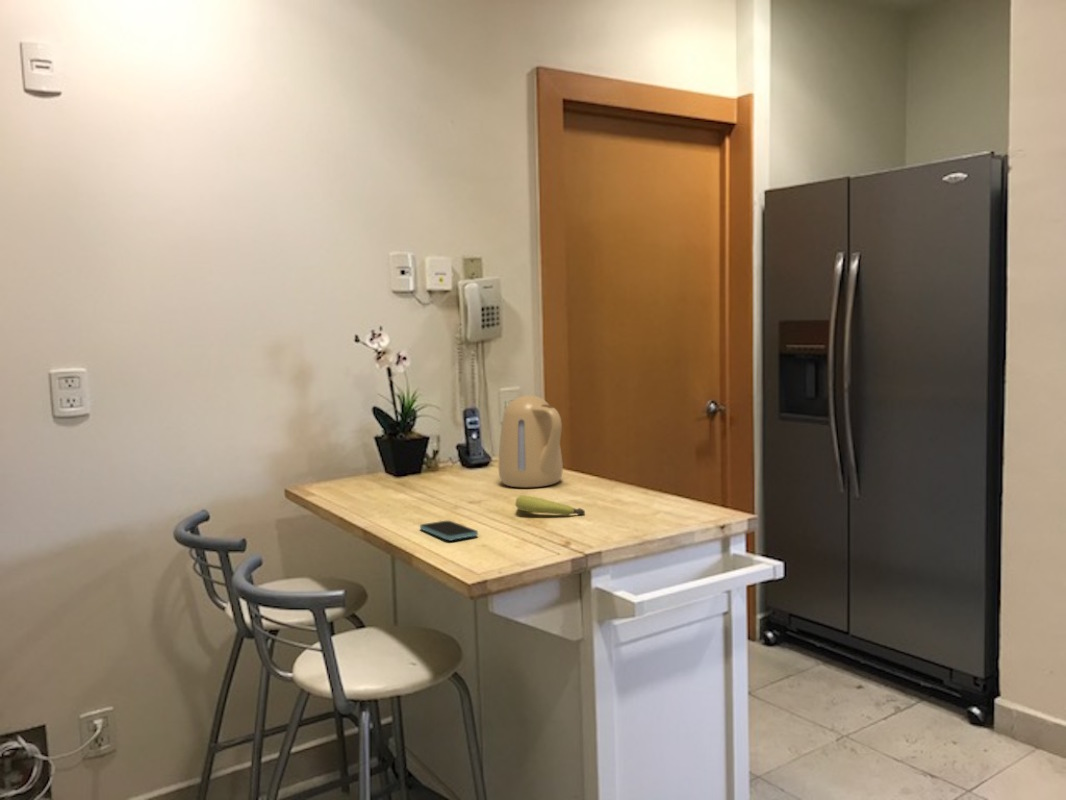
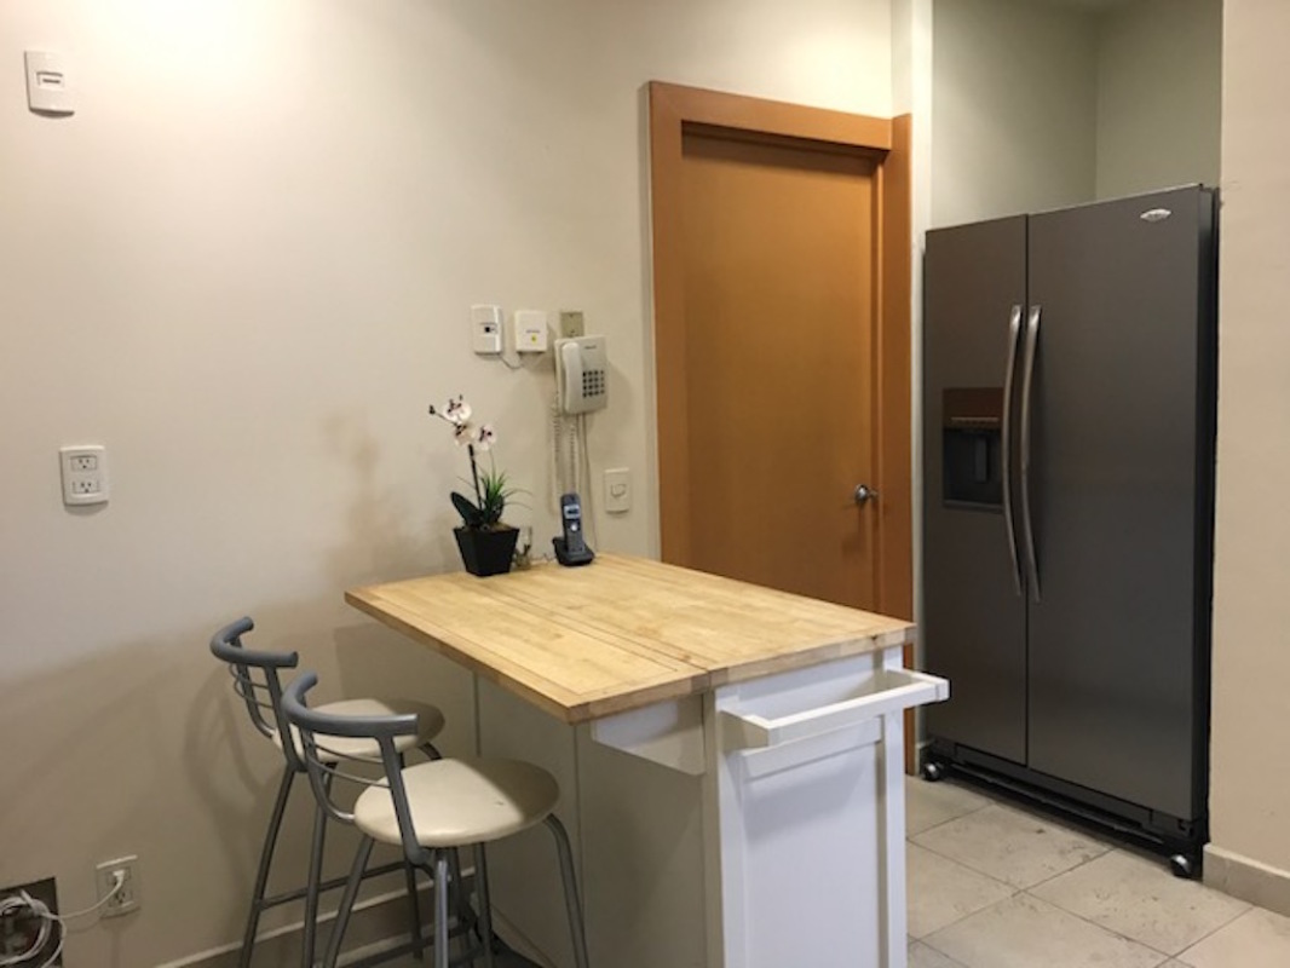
- smartphone (448, 529)
- kettle (532, 439)
- banana (539, 503)
